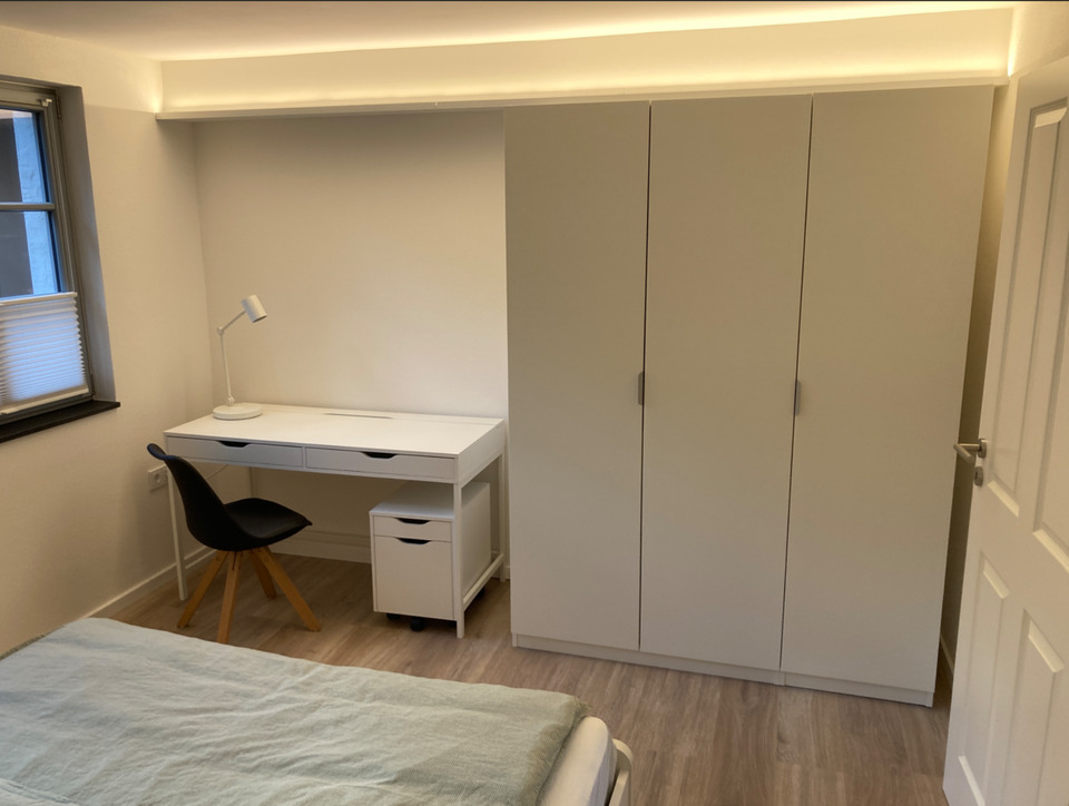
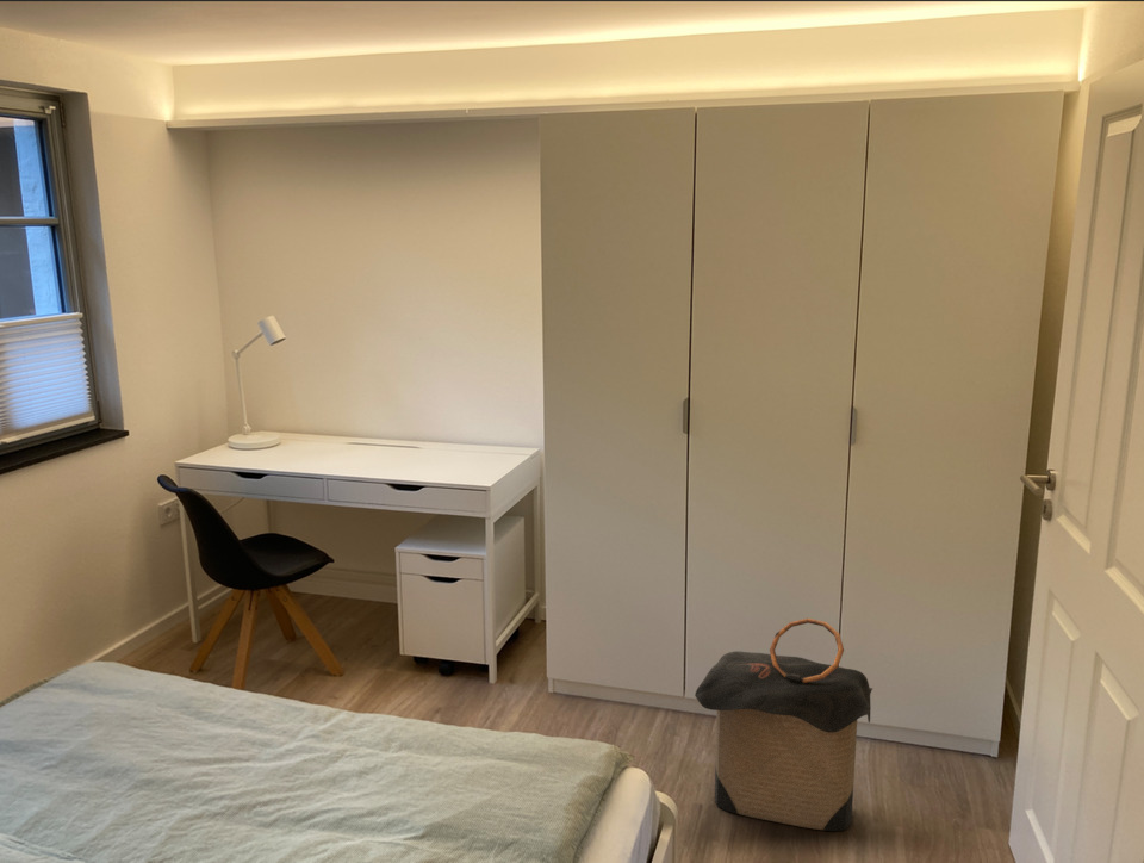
+ laundry hamper (782, 718)
